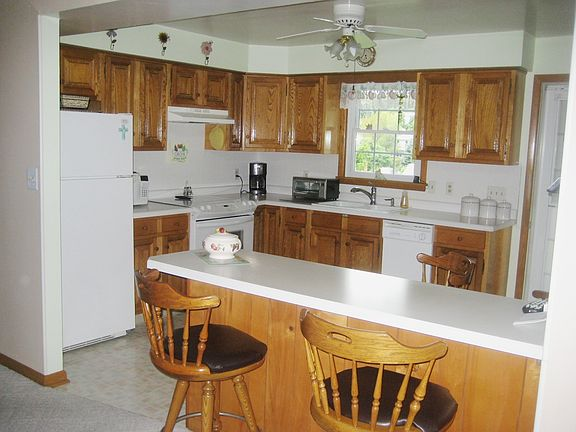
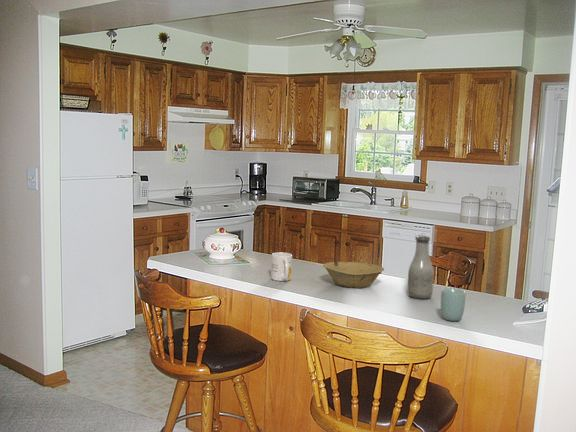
+ bowl (353, 275)
+ mug (284, 267)
+ bottle (421, 266)
+ cup (452, 305)
